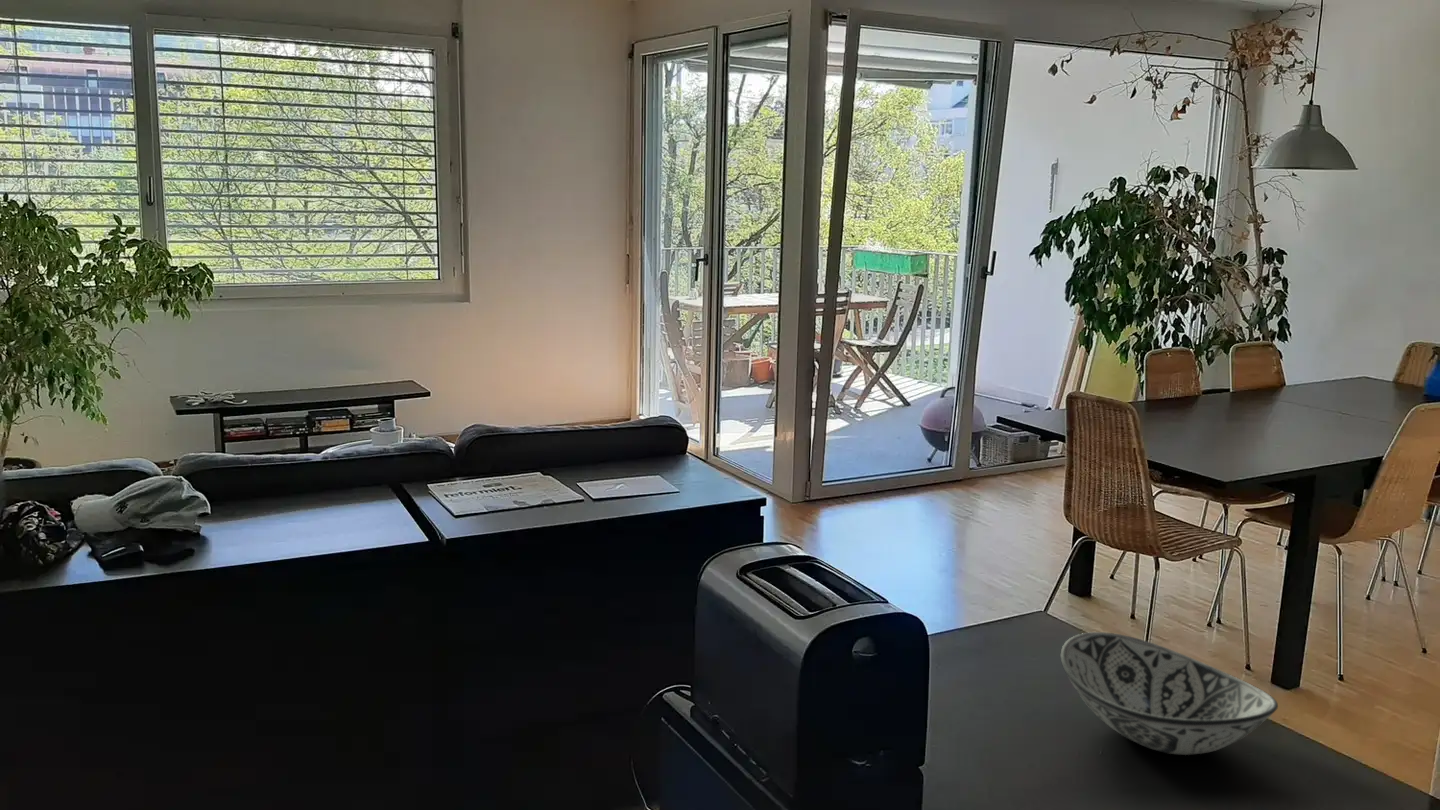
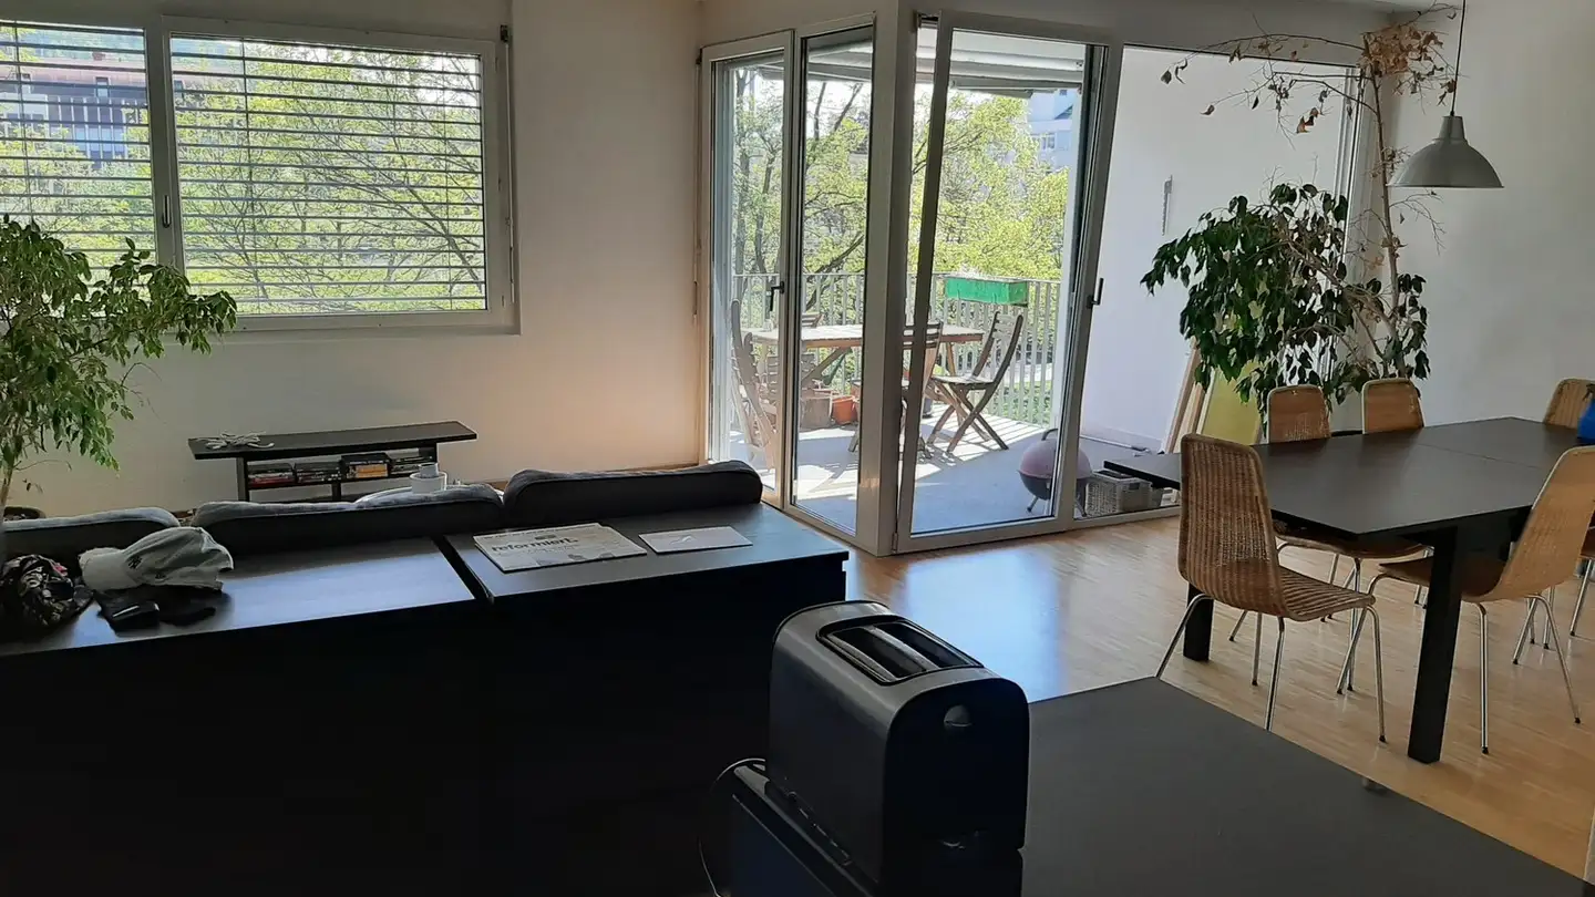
- decorative bowl (1160, 703)
